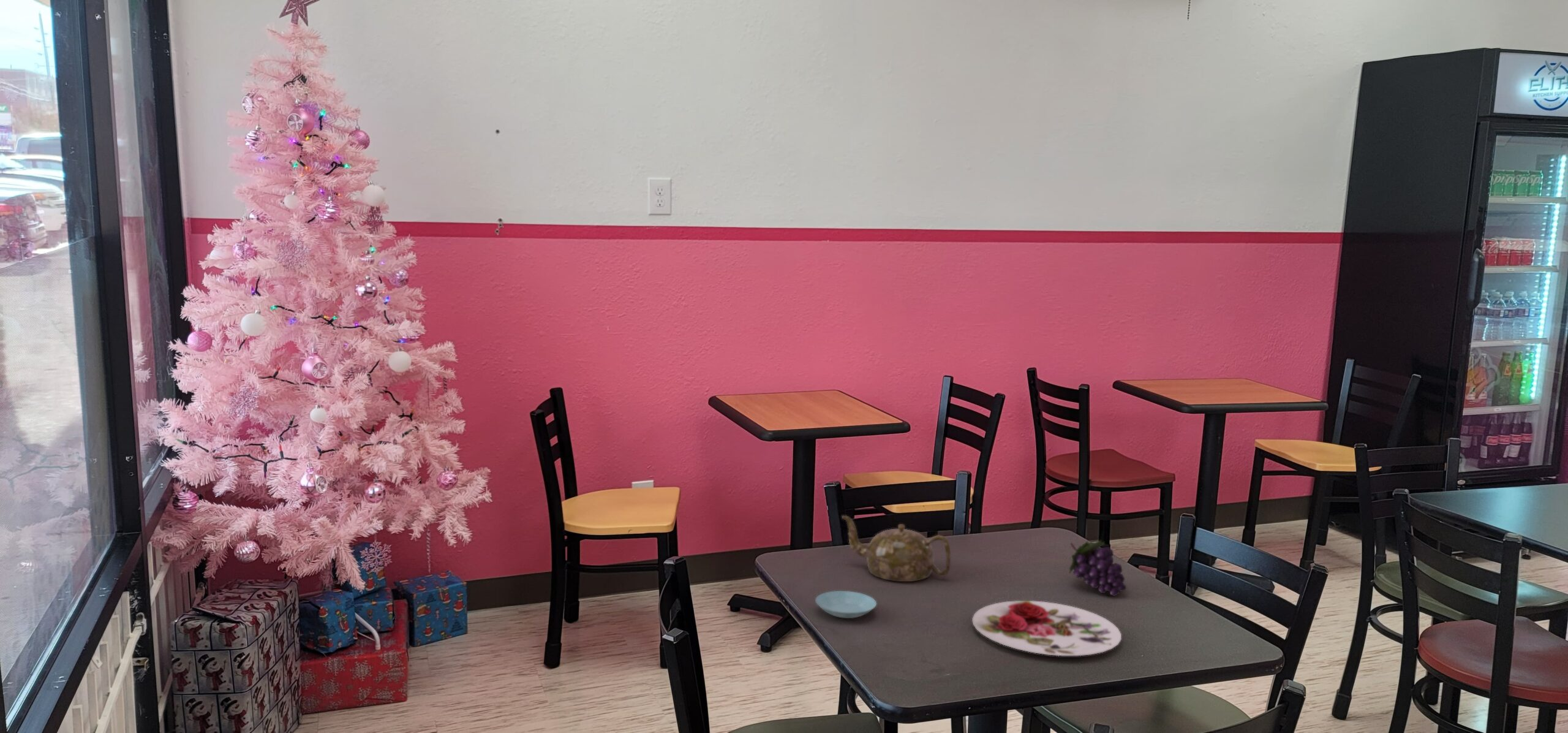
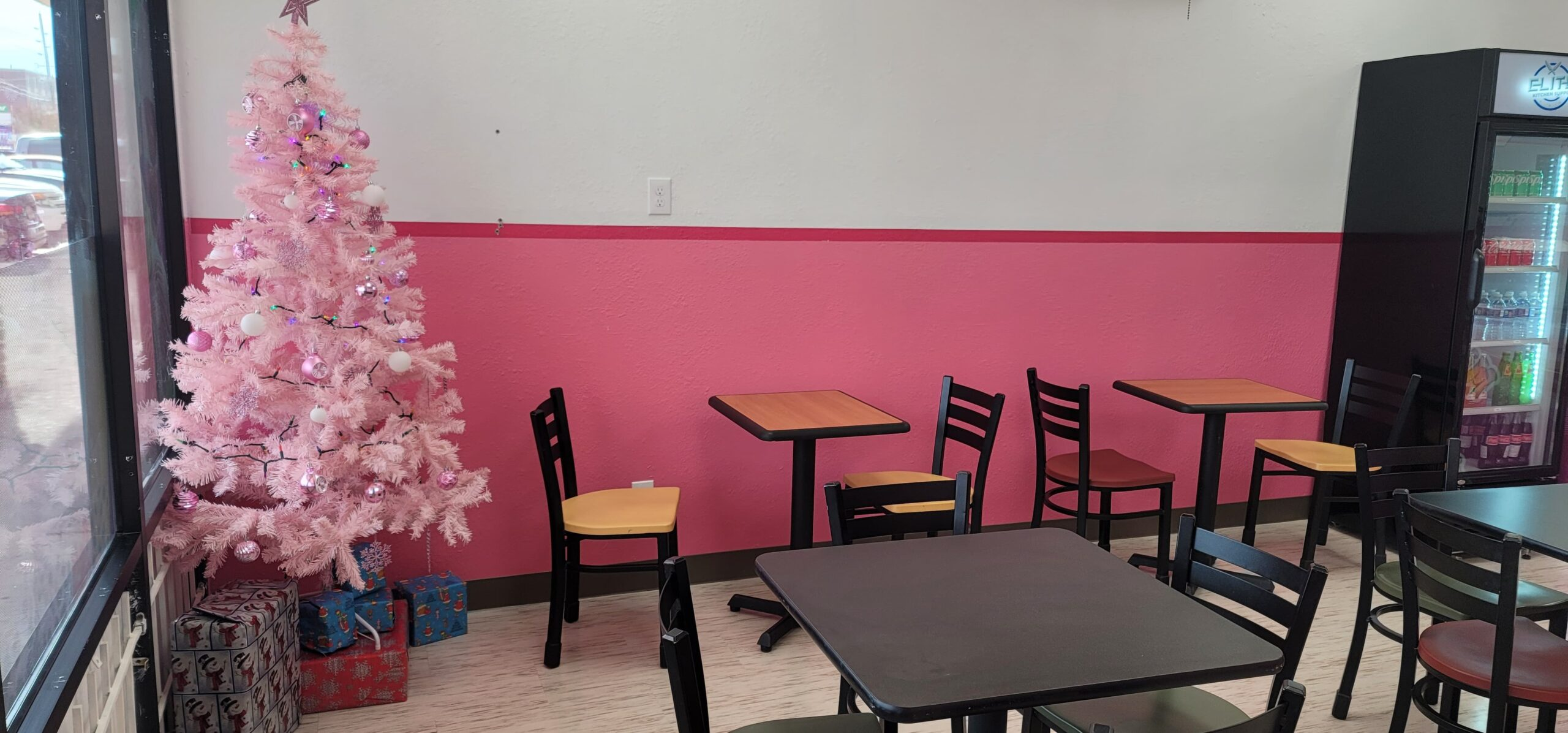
- plate (1046, 625)
- fruit (1098, 562)
- teapot (895, 547)
- saucer (845, 606)
